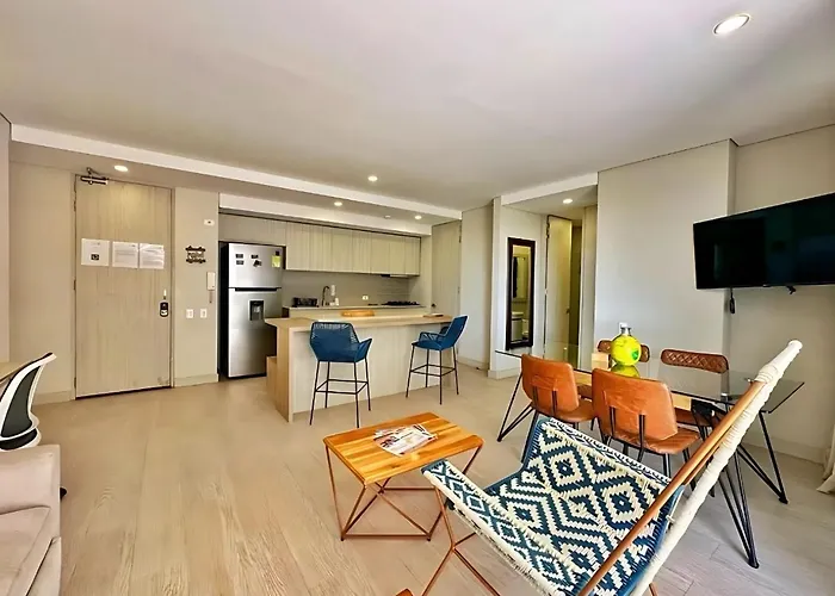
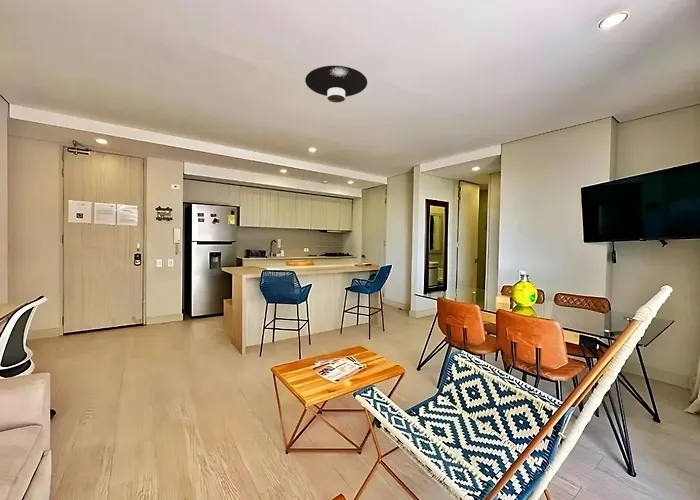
+ ceiling light (336, 91)
